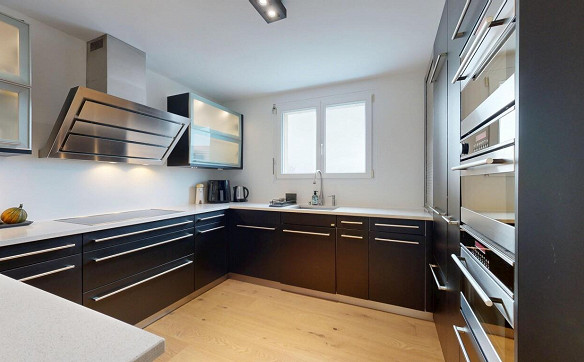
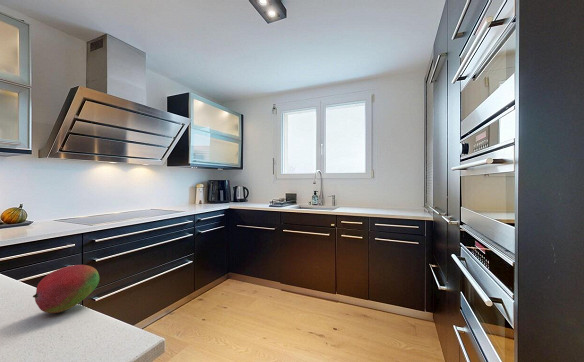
+ fruit (69, 287)
